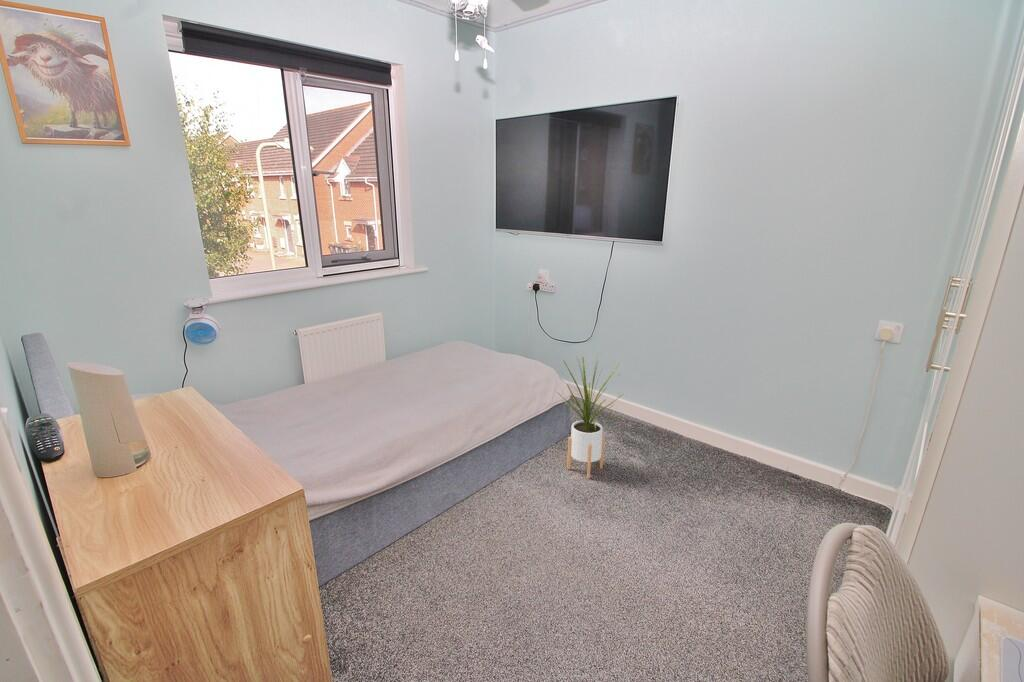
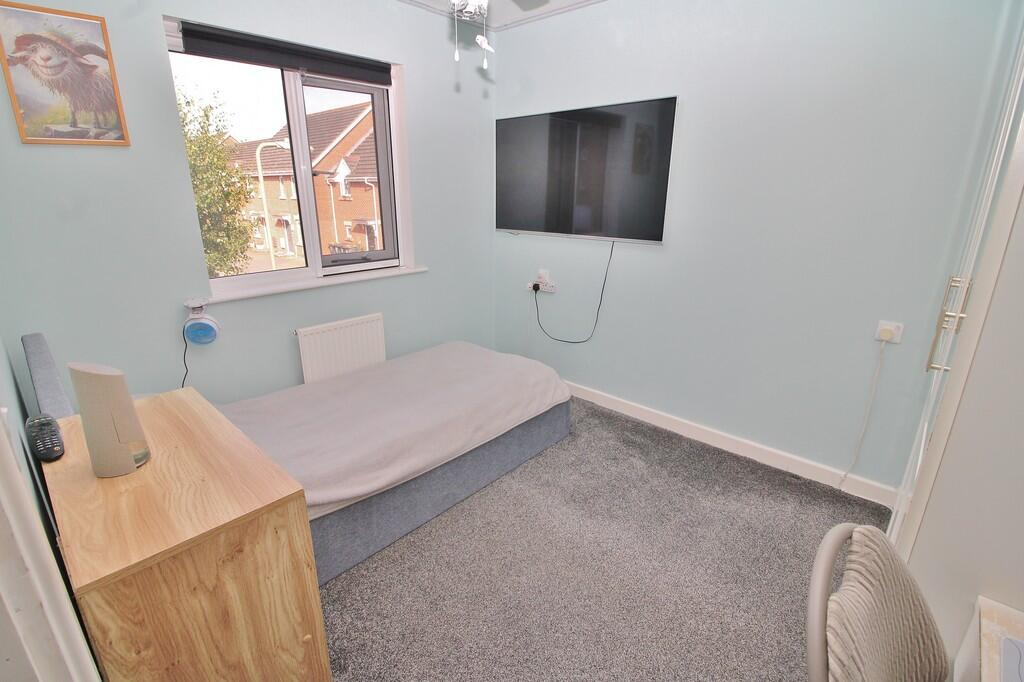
- house plant (588, 412)
